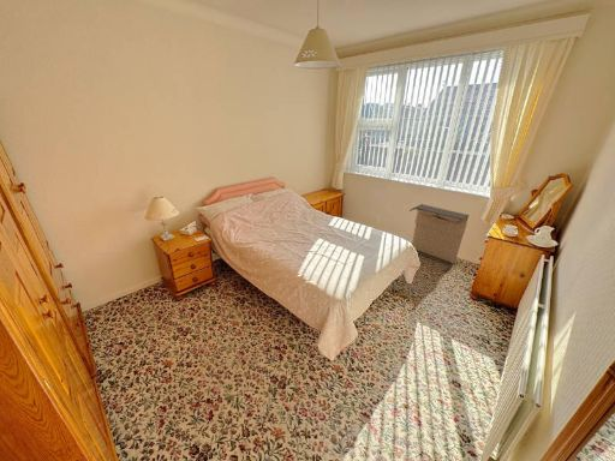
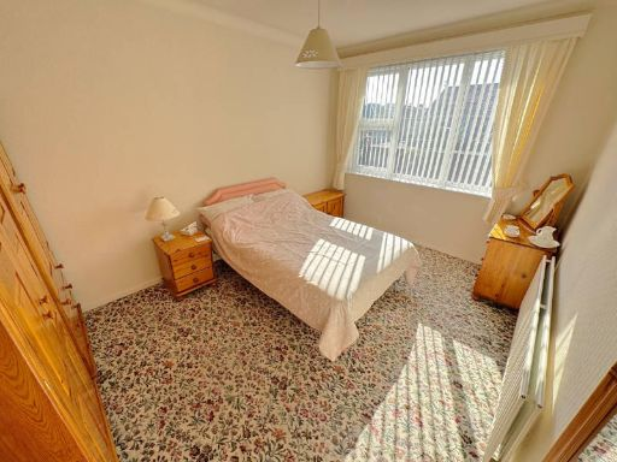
- laundry hamper (432, 237)
